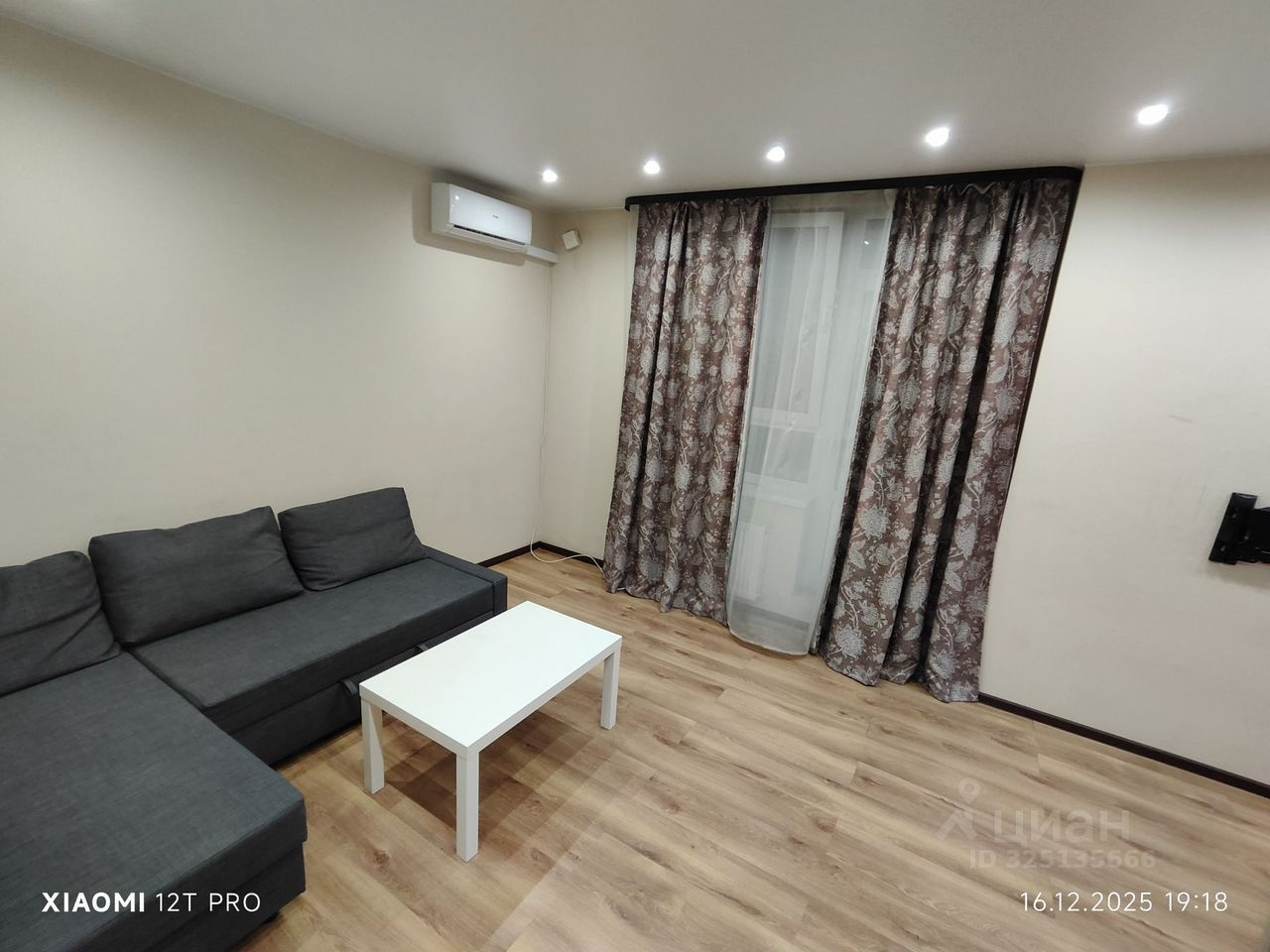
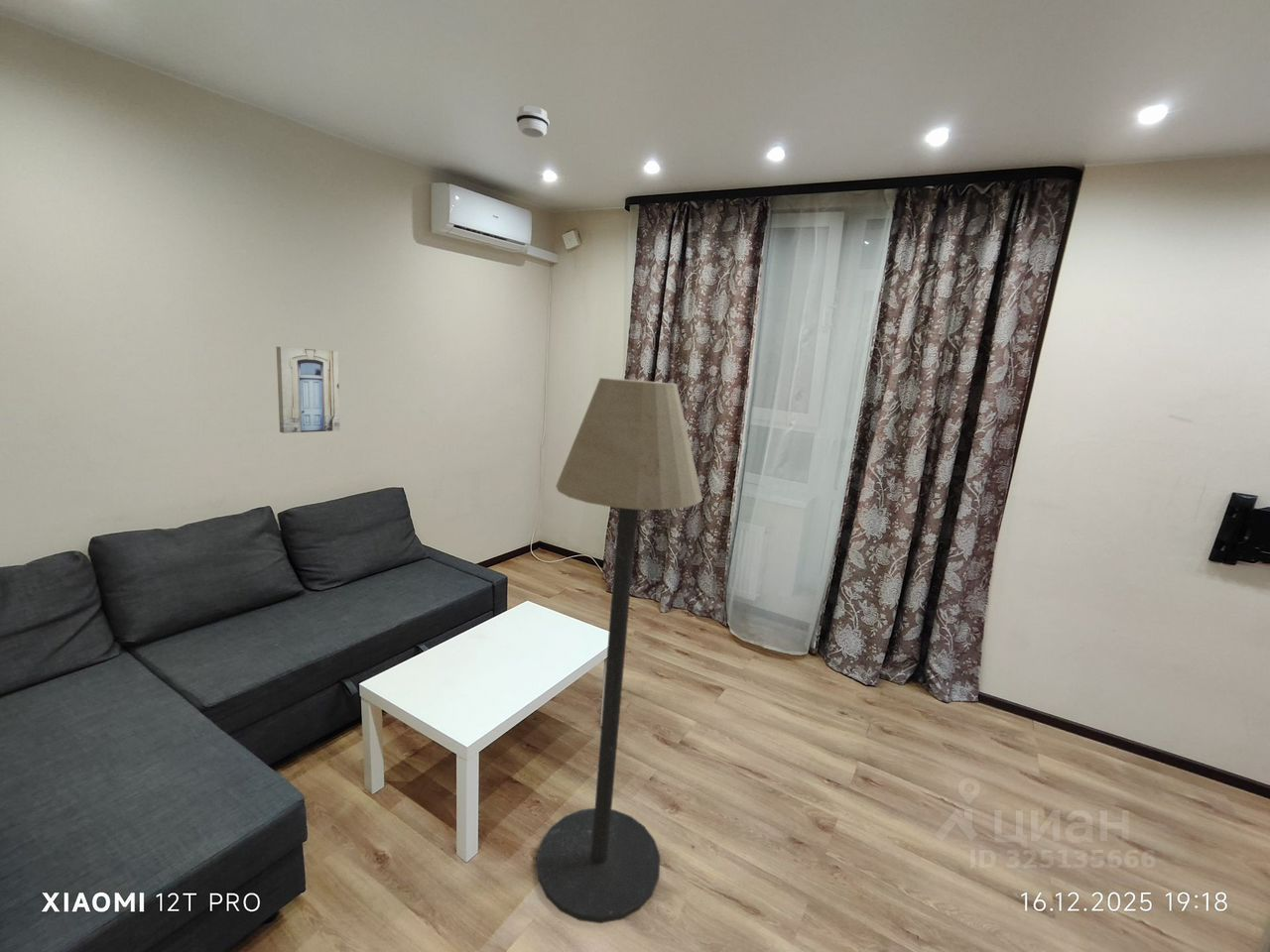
+ floor lamp (616, 643)
+ smoke detector (532, 122)
+ wall art (310, 391)
